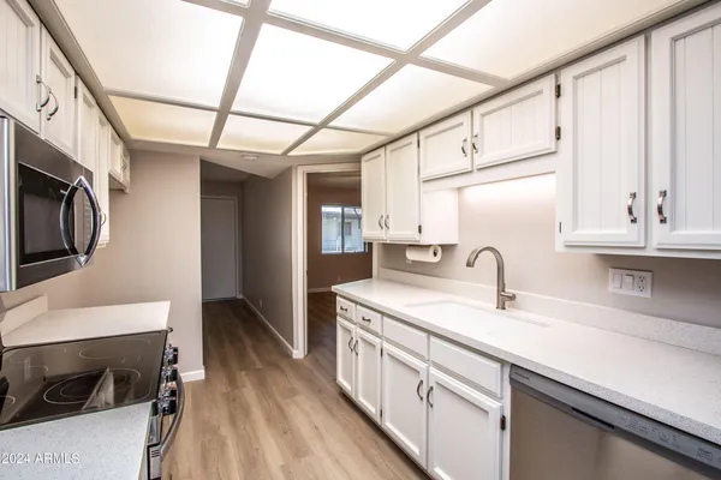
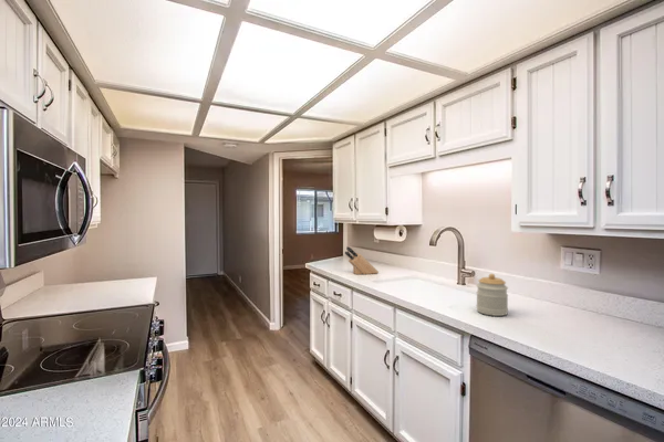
+ knife block (361, 260)
+ jar (491, 293)
